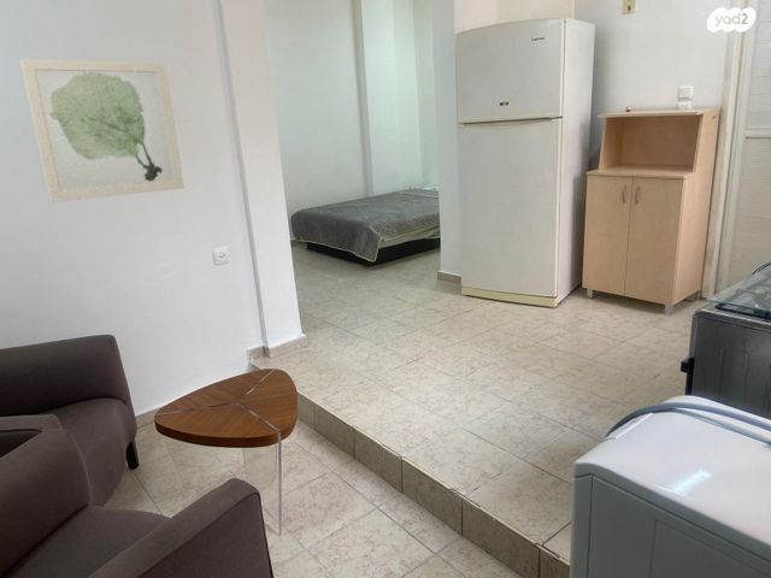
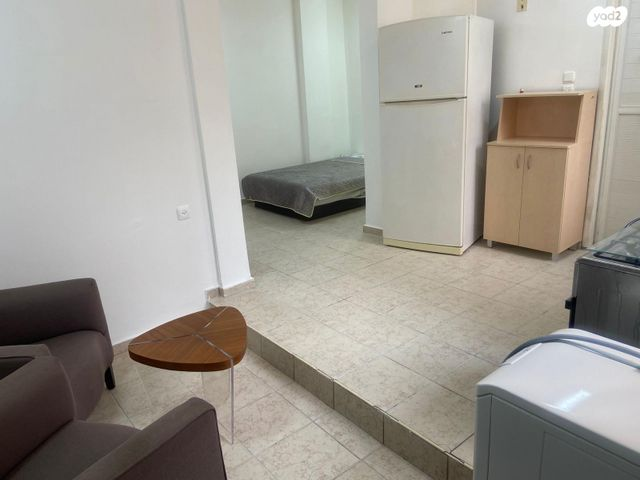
- wall art (110, 129)
